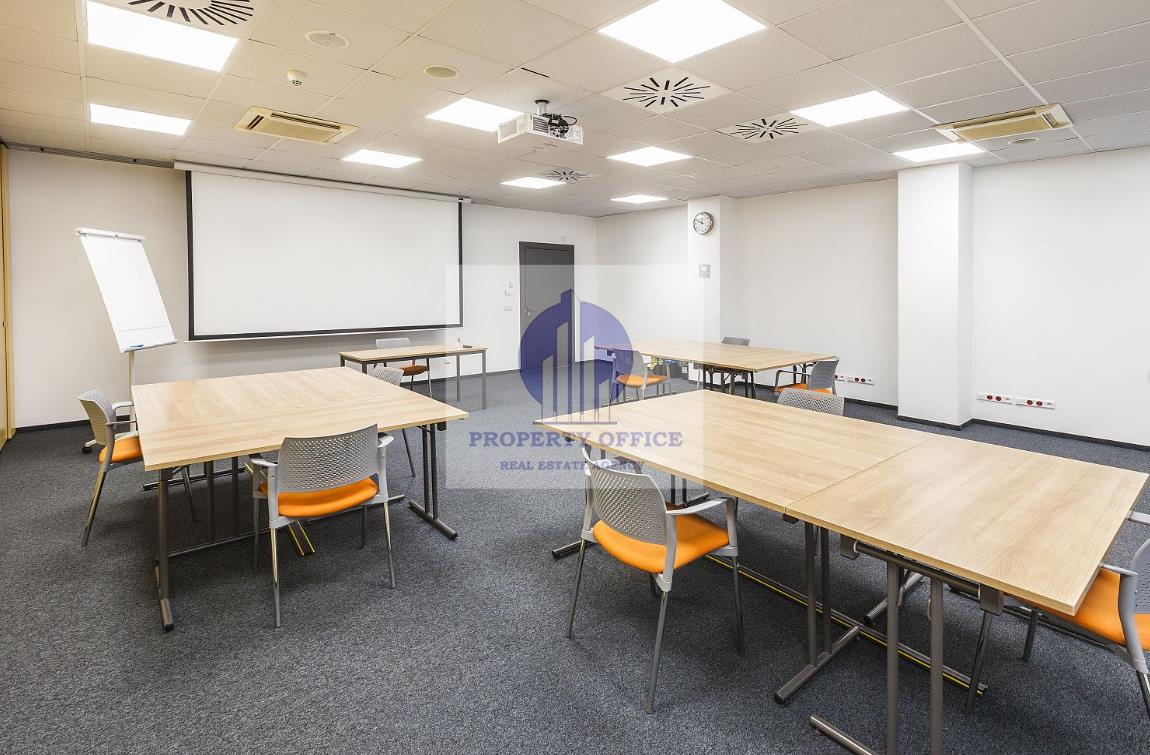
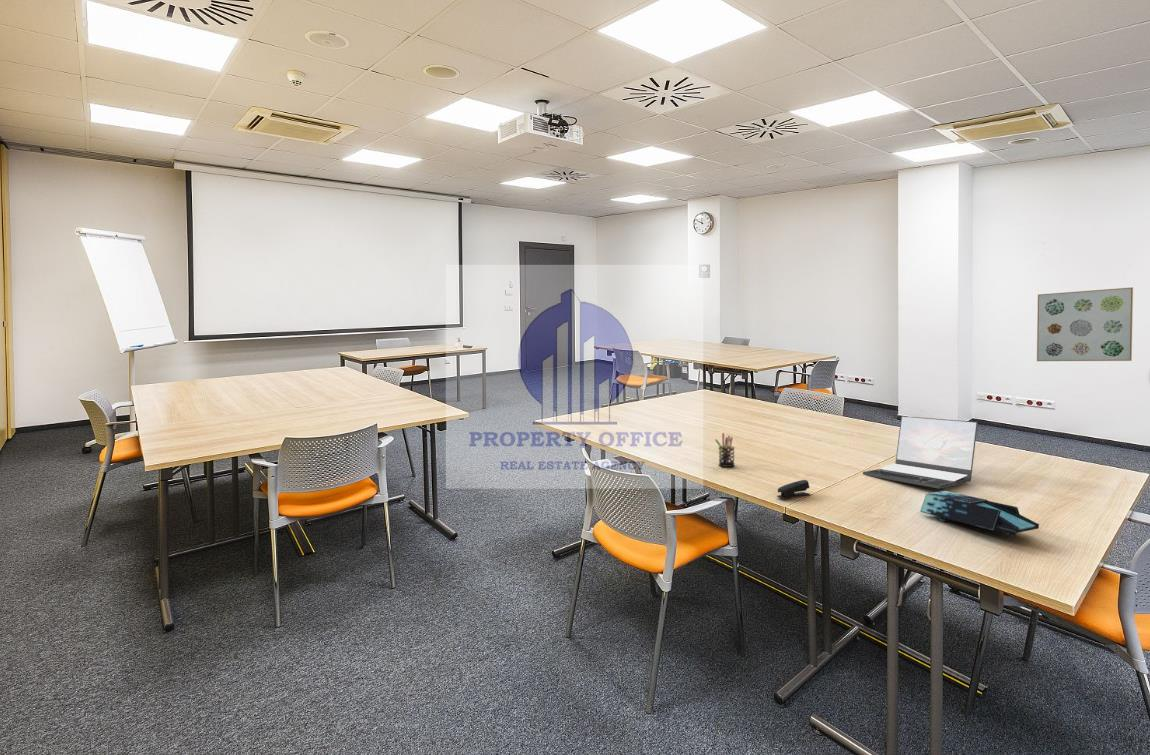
+ book (977, 513)
+ laptop (918, 449)
+ stapler (793, 488)
+ pen holder (724, 449)
+ wall art (1082, 326)
